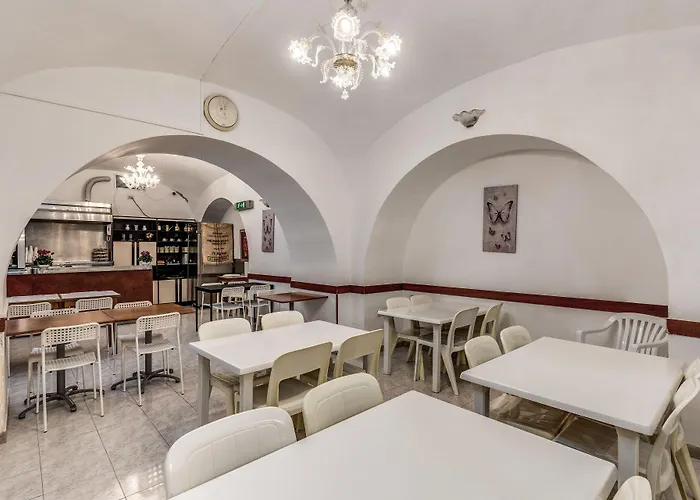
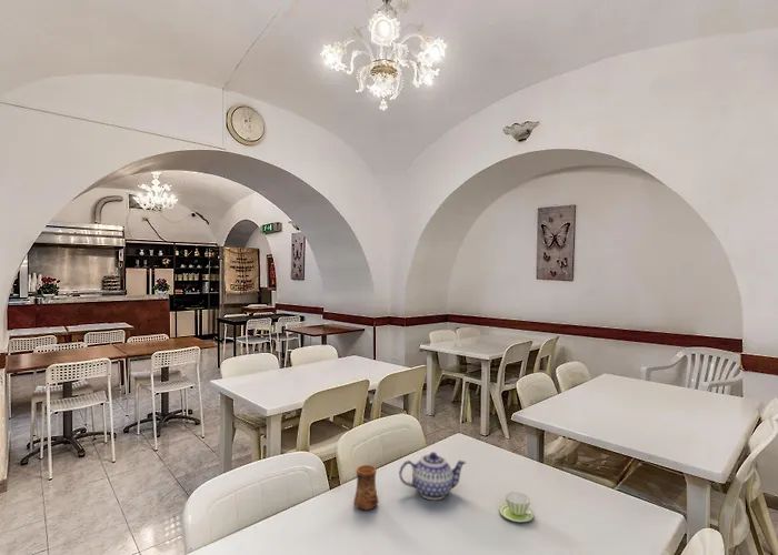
+ cup (366, 487)
+ cup (516, 505)
+ teapot (432, 472)
